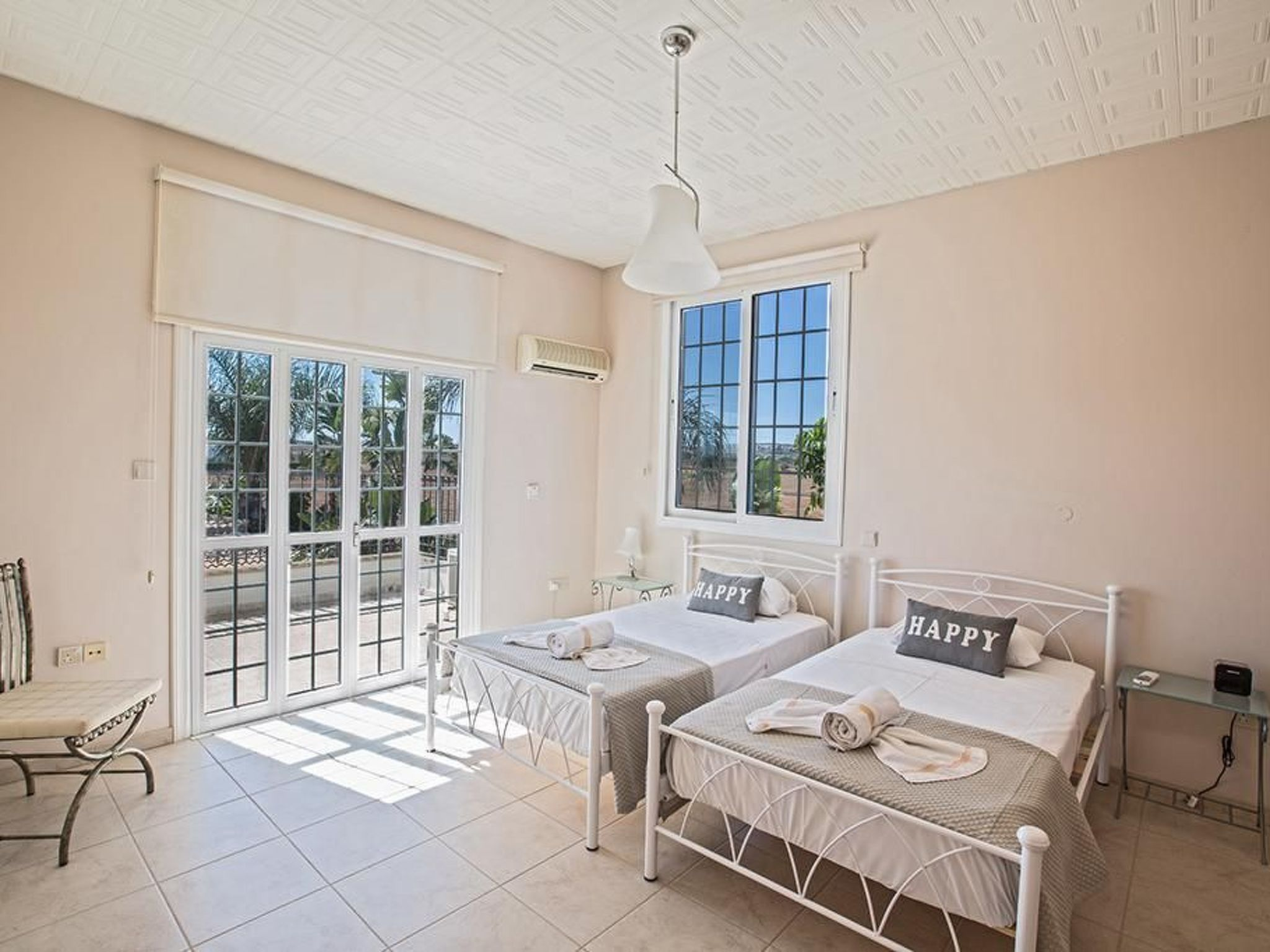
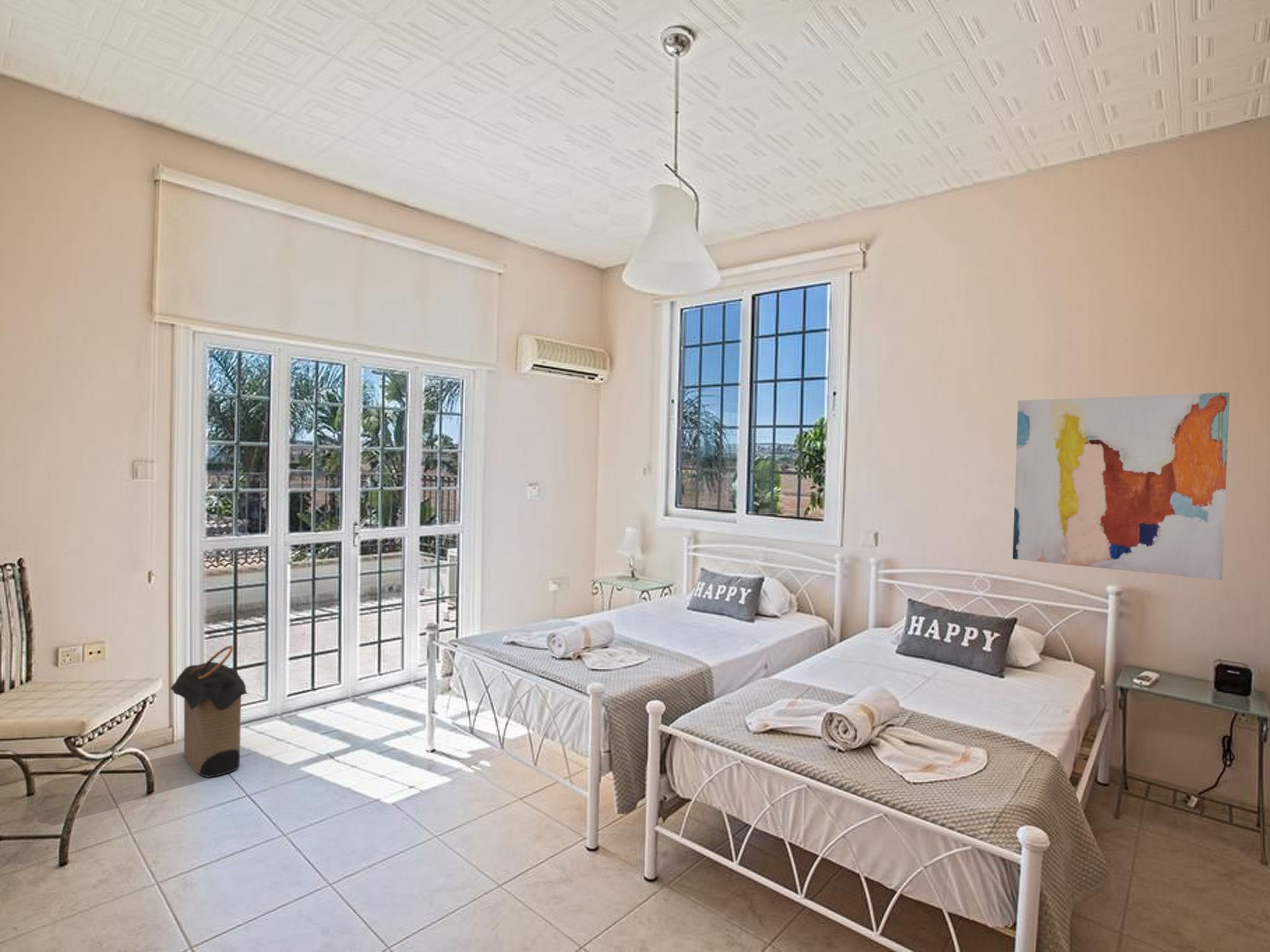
+ wall art (1112, 483)
+ laundry hamper (209, 703)
